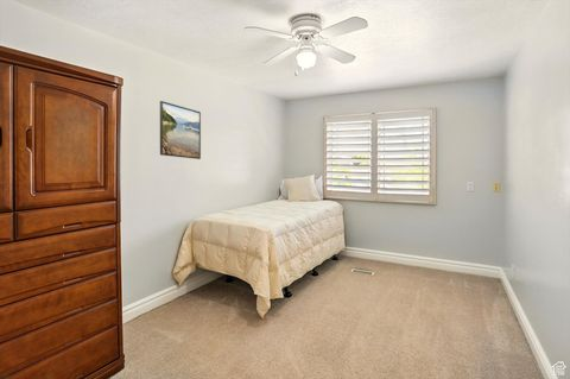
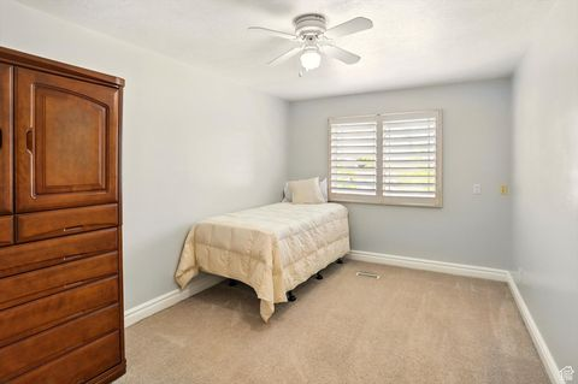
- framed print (180, 132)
